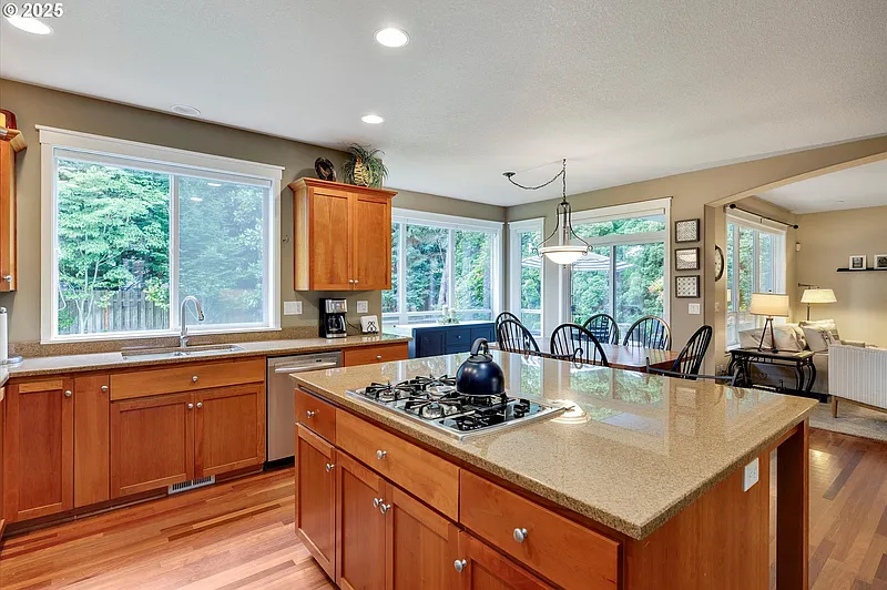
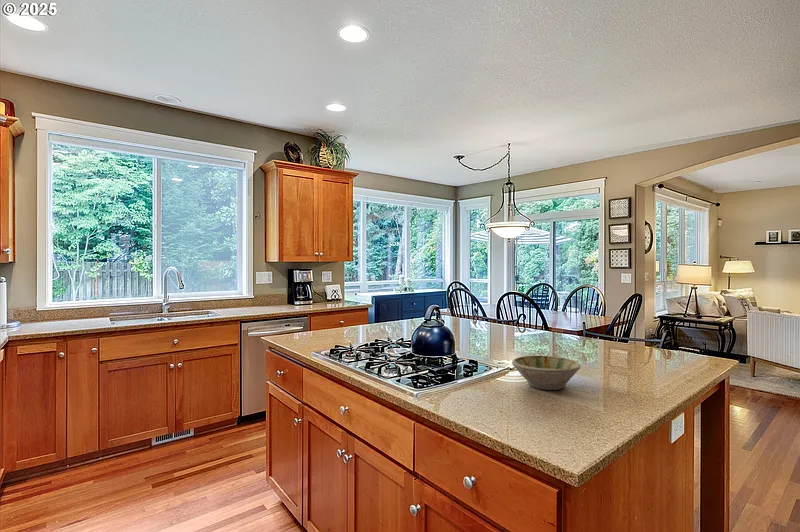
+ bowl (545, 373)
